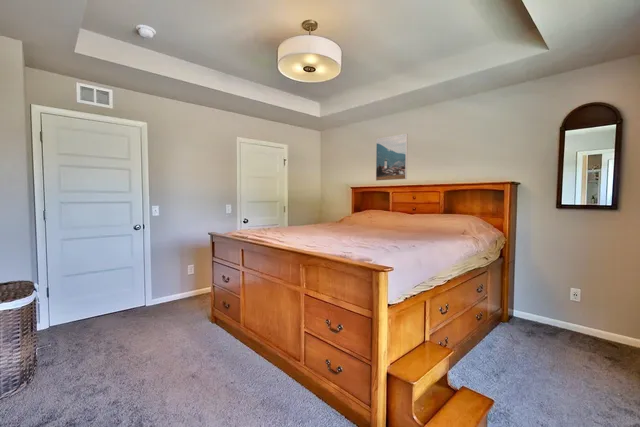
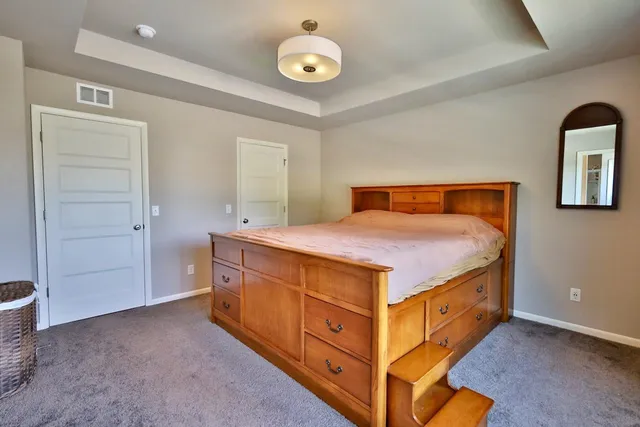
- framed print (391, 158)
